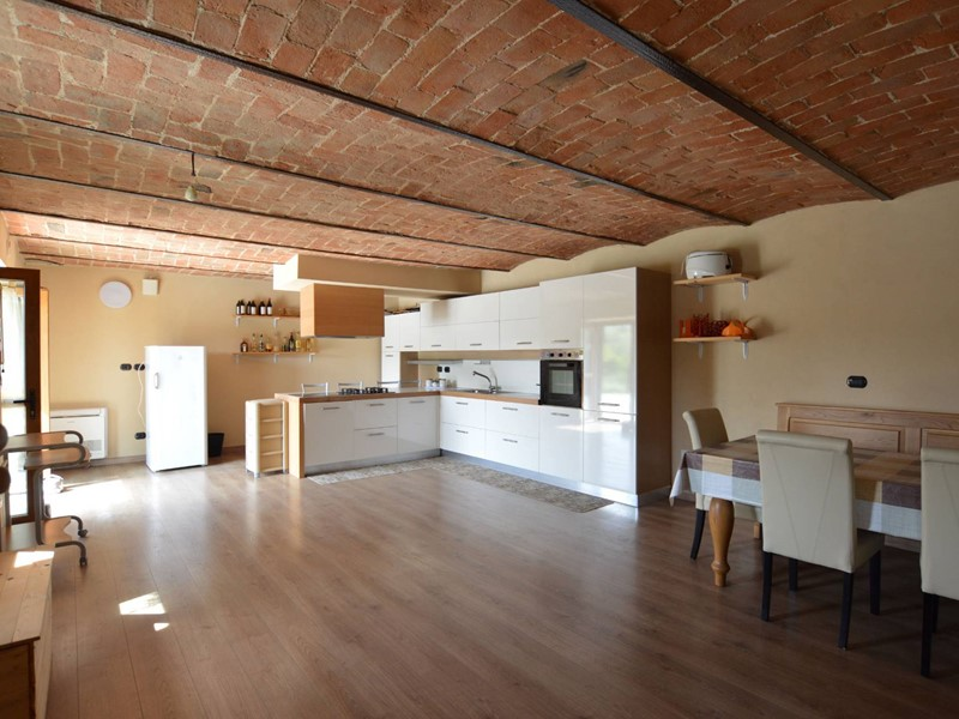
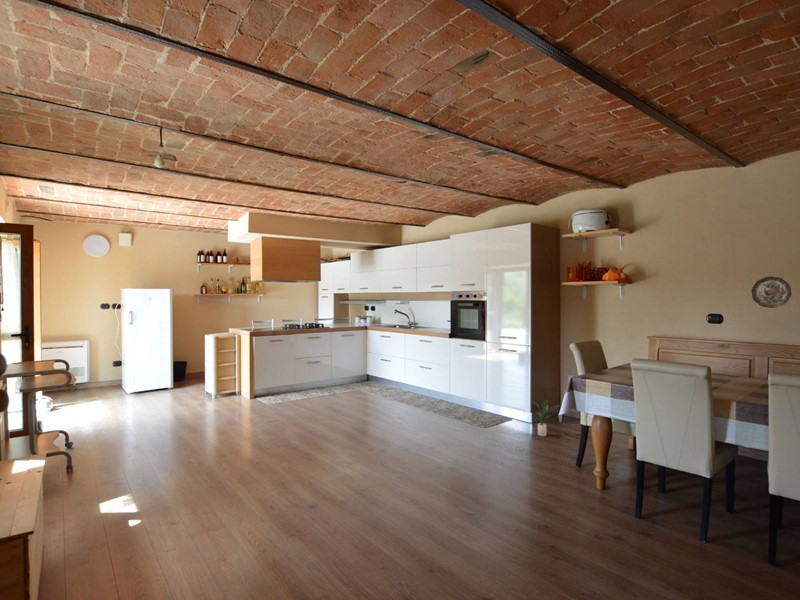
+ potted plant (541, 416)
+ decorative plate (771, 292)
